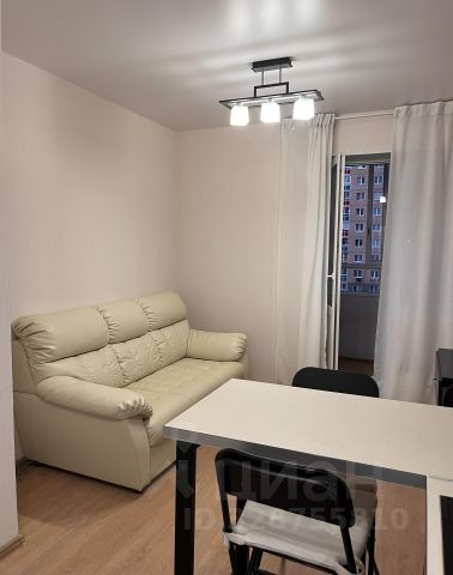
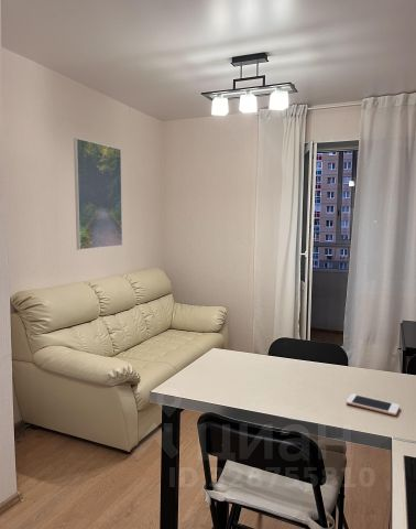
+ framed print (99, 196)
+ cell phone (372, 403)
